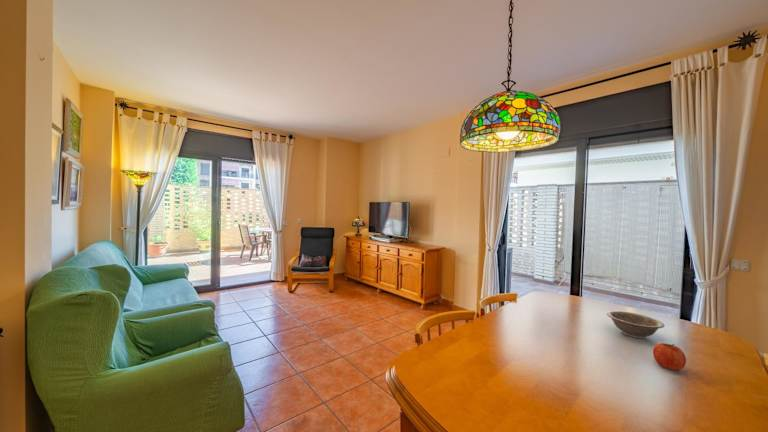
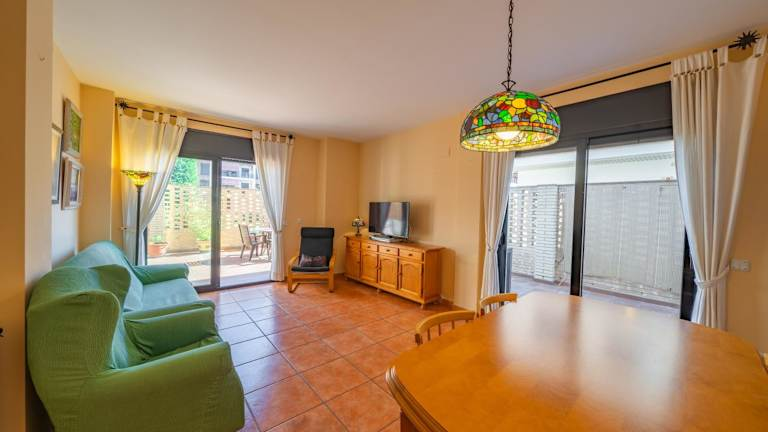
- decorative bowl (633, 326)
- fruit (669, 354)
